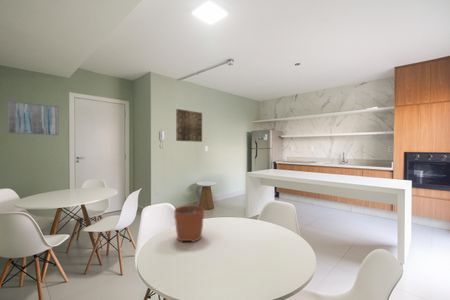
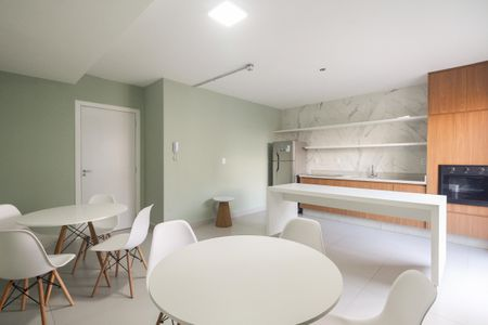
- plant pot (189, 216)
- wall art (34, 119)
- wall art (189, 126)
